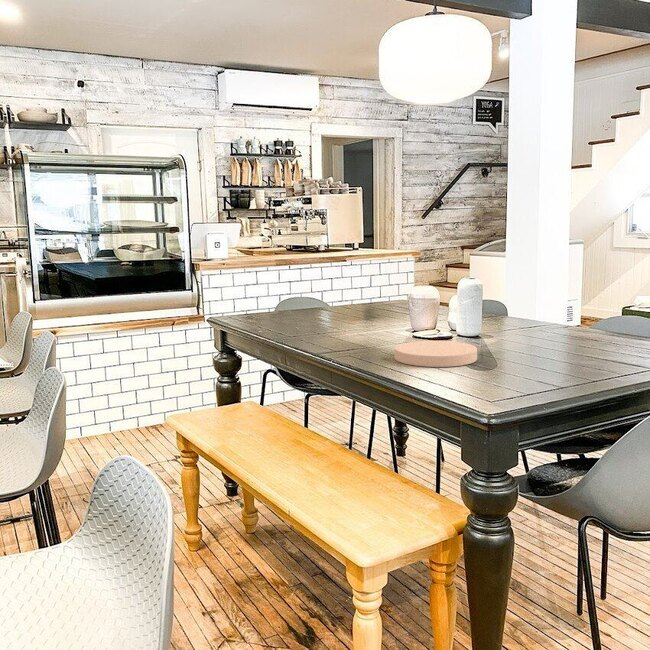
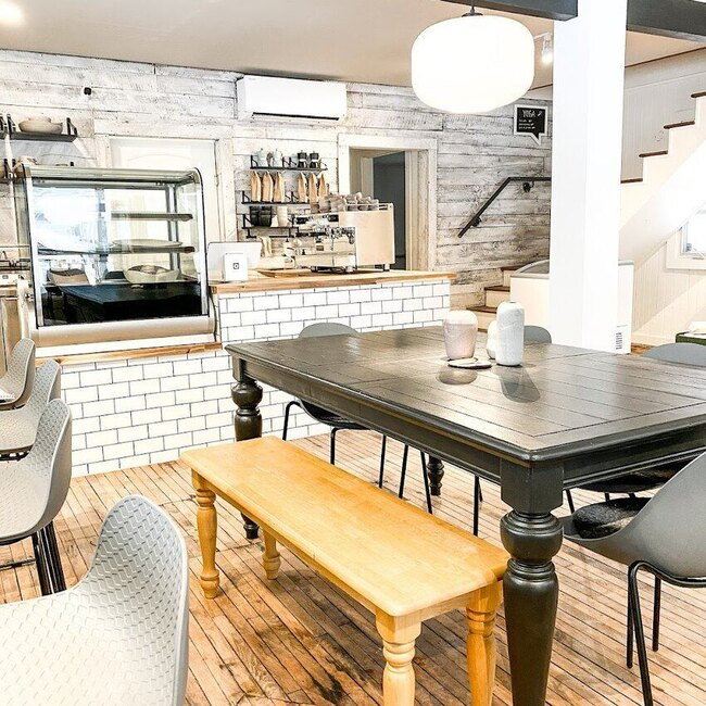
- plate (435, 353)
